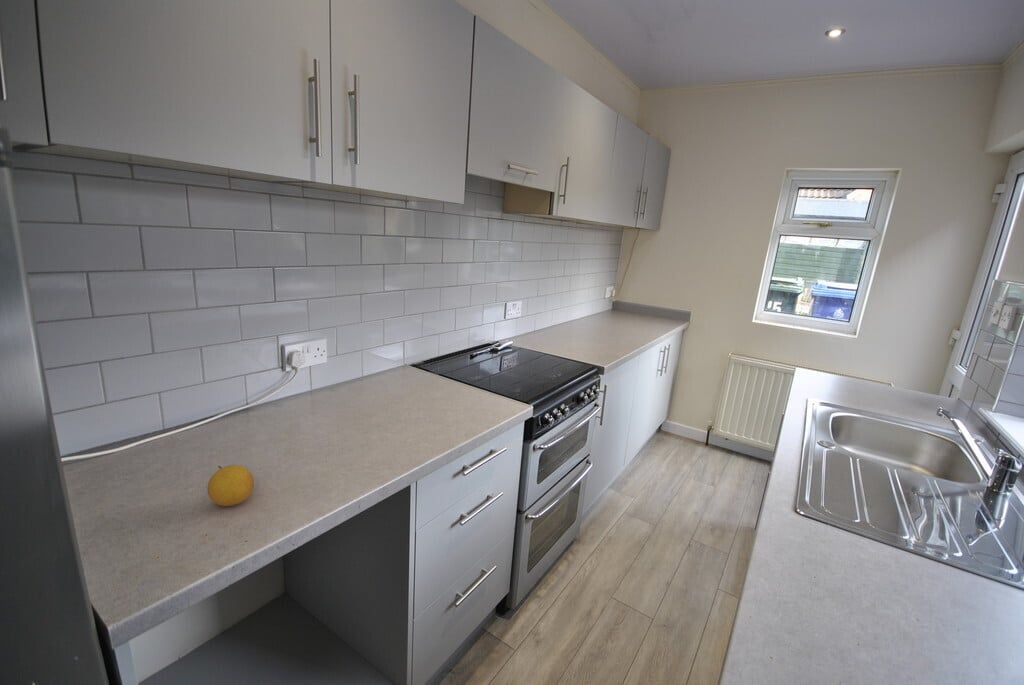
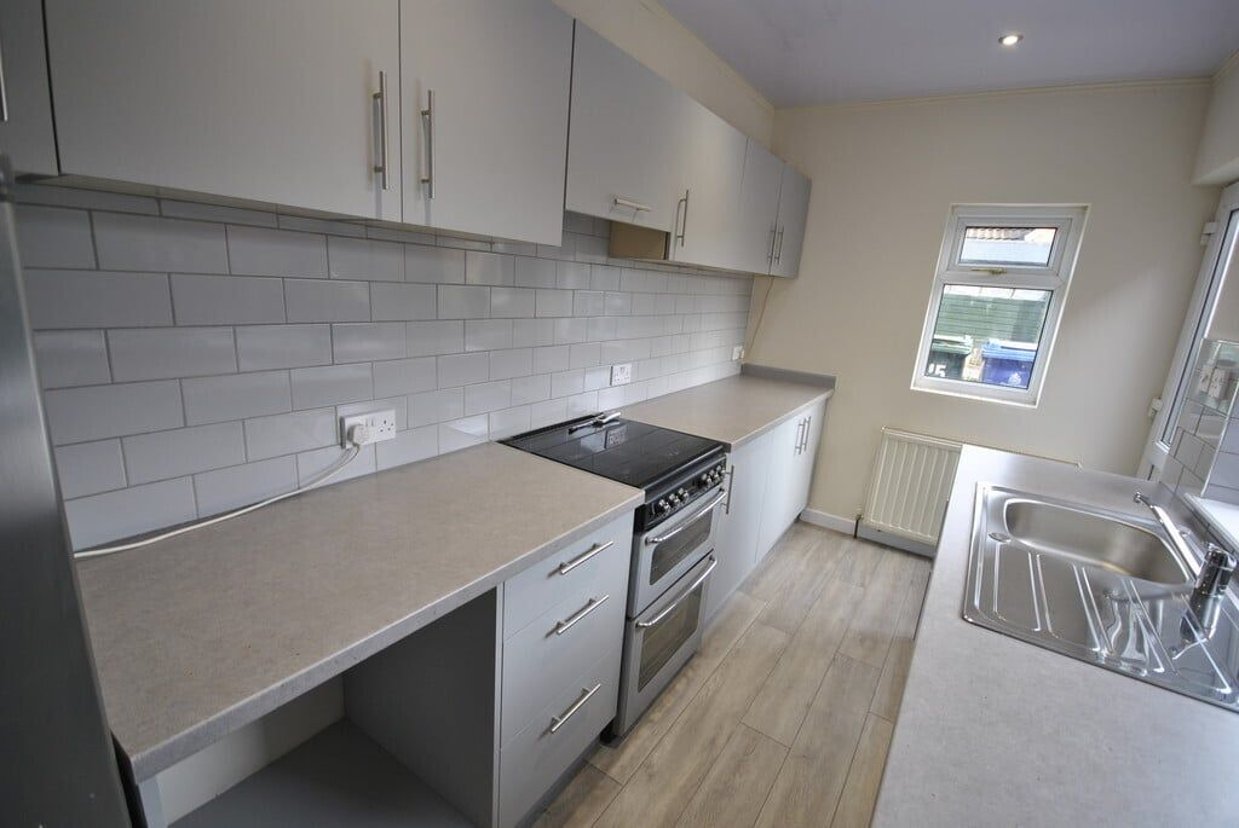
- fruit (231, 485)
